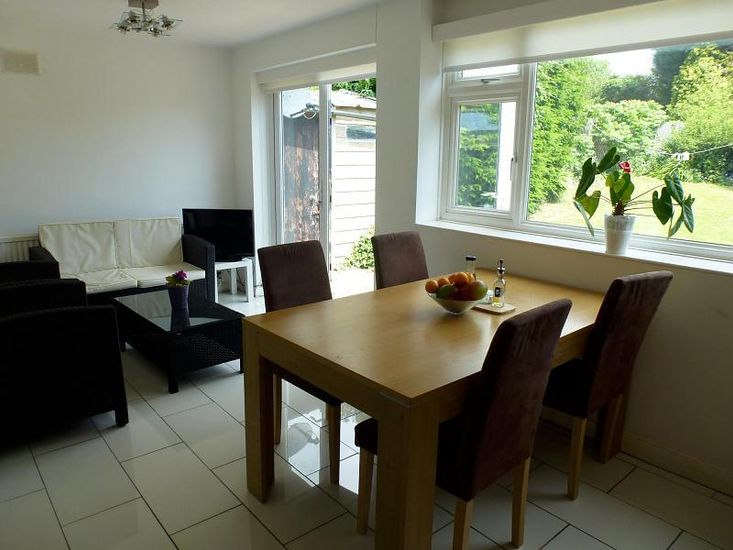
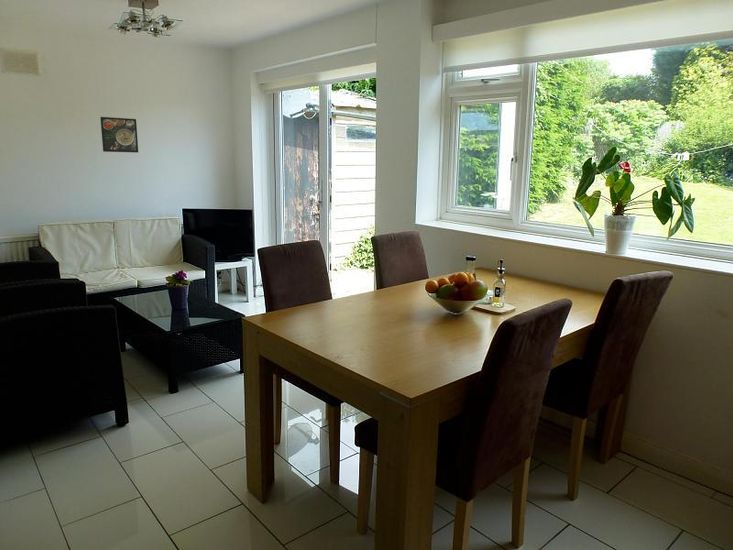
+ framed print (119, 135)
